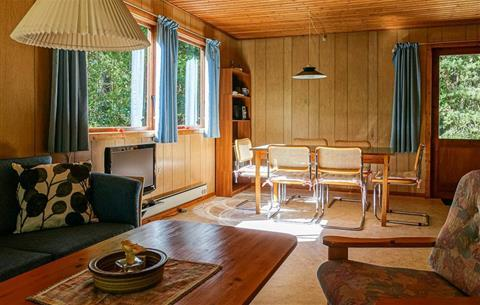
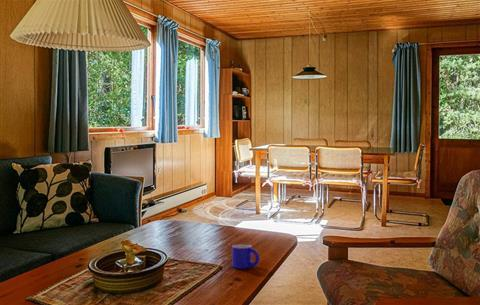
+ mug (246, 256)
